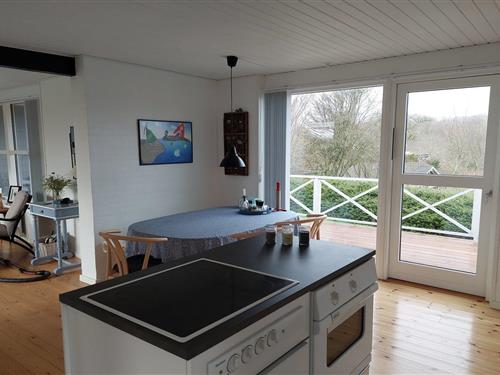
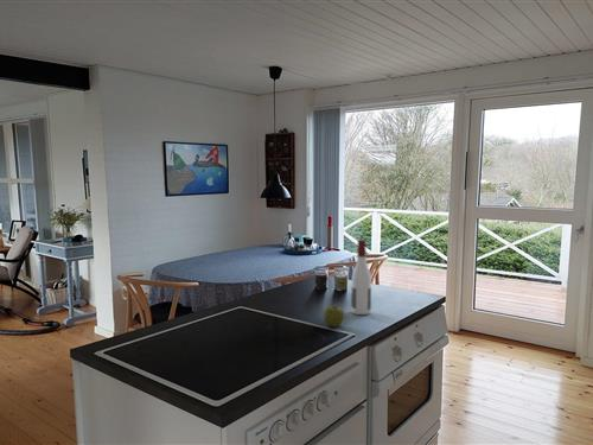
+ apple (333, 316)
+ alcohol (361, 276)
